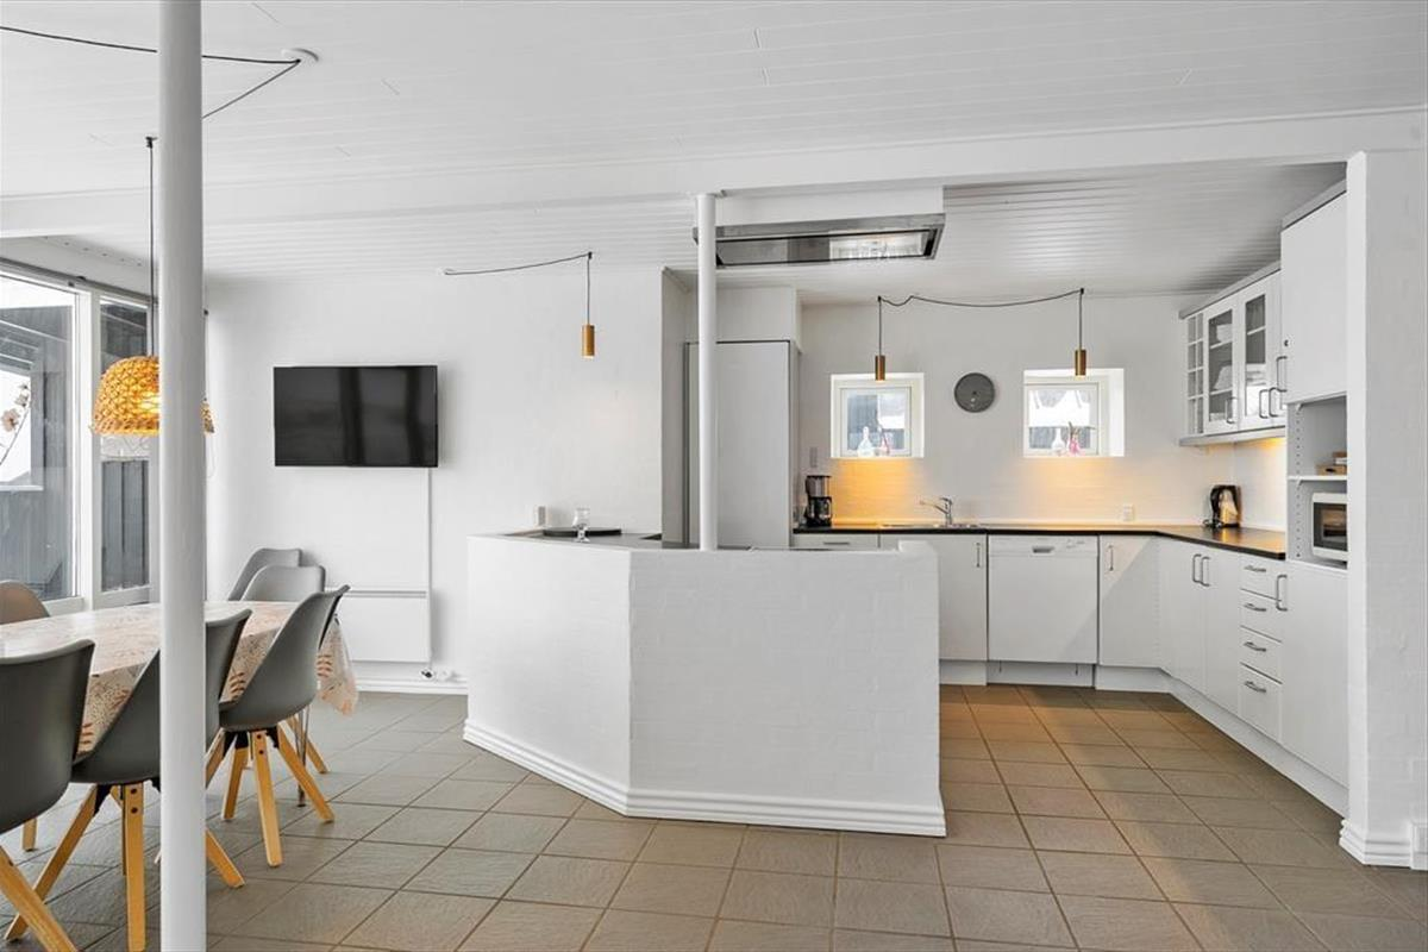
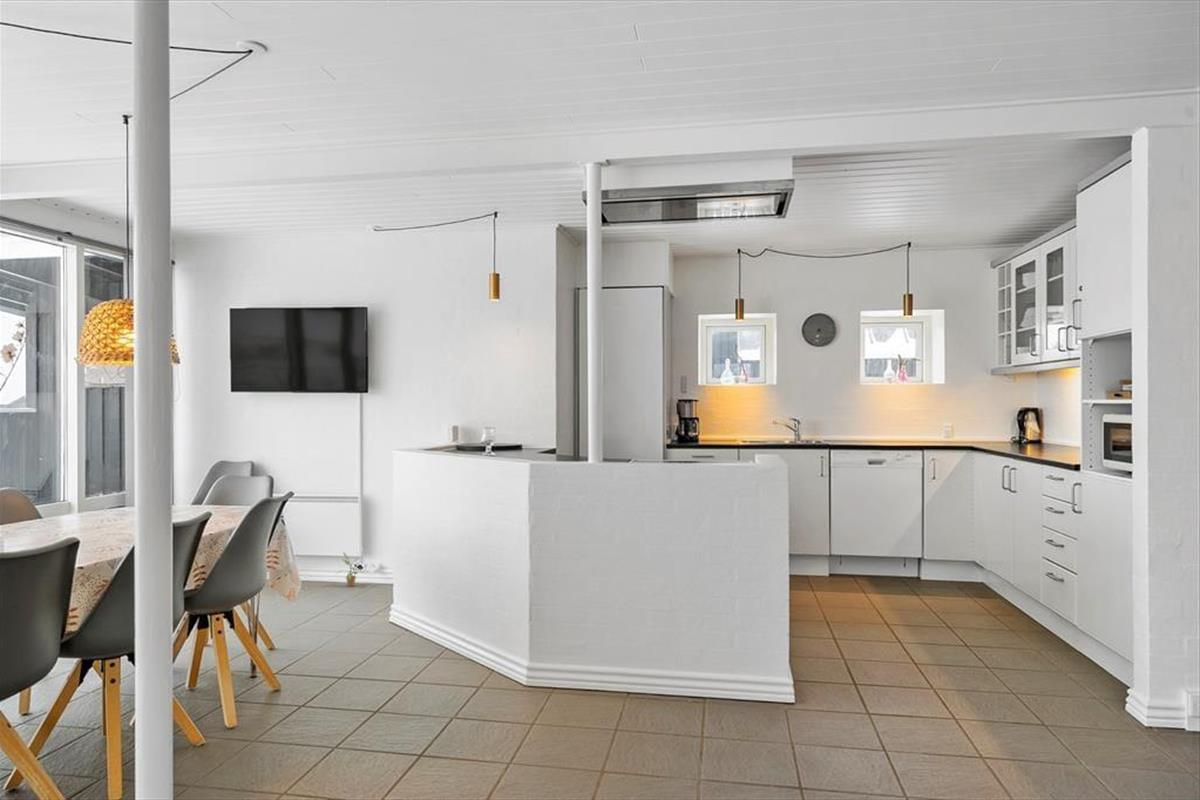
+ potted plant (350, 568)
